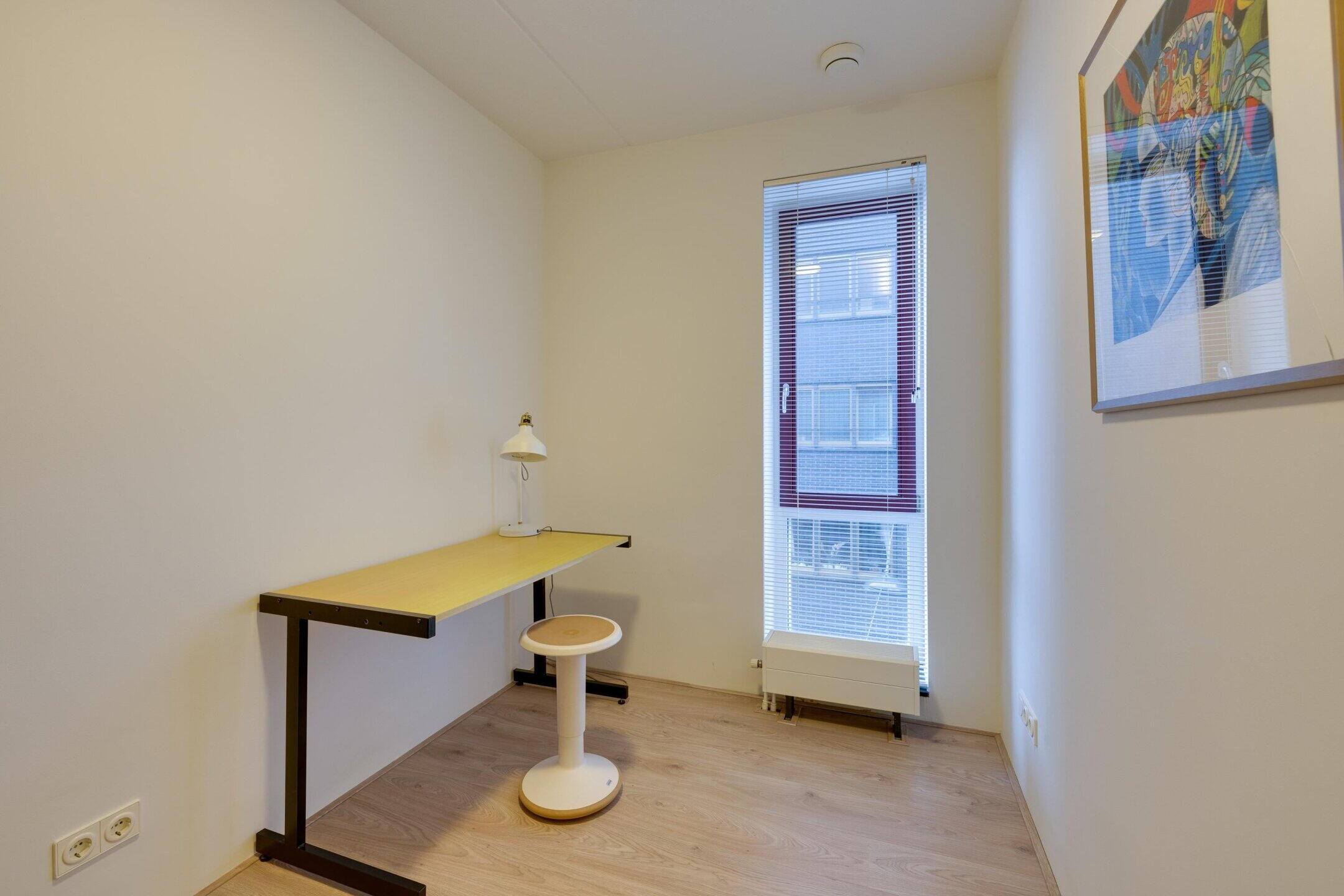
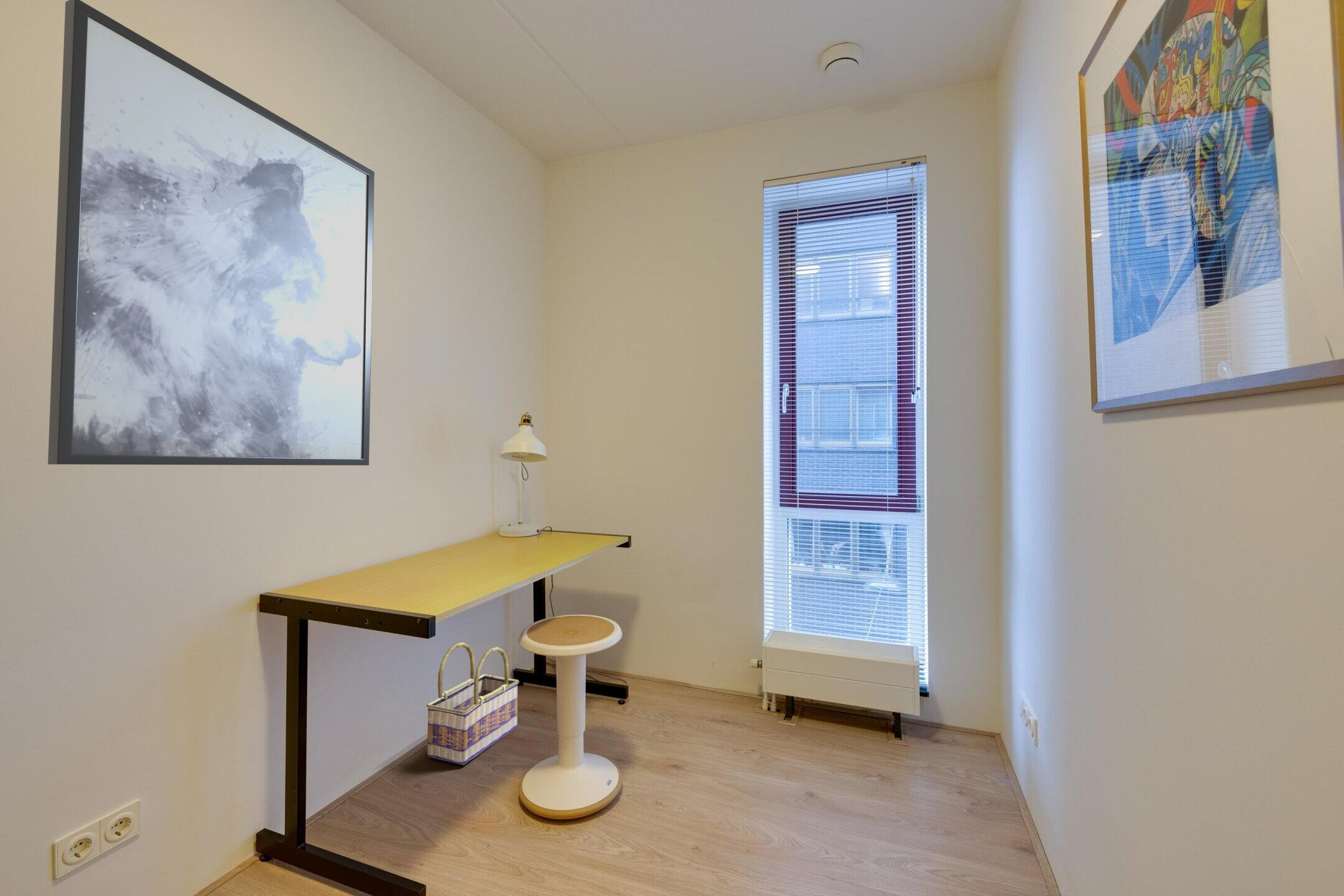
+ wall art (250, 283)
+ basket (475, 693)
